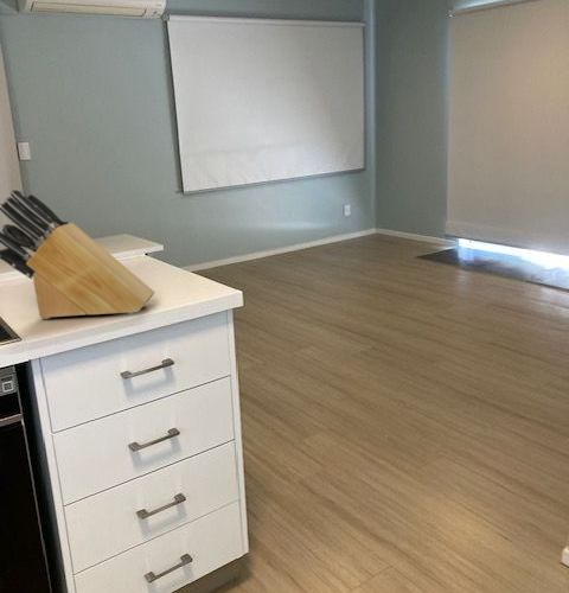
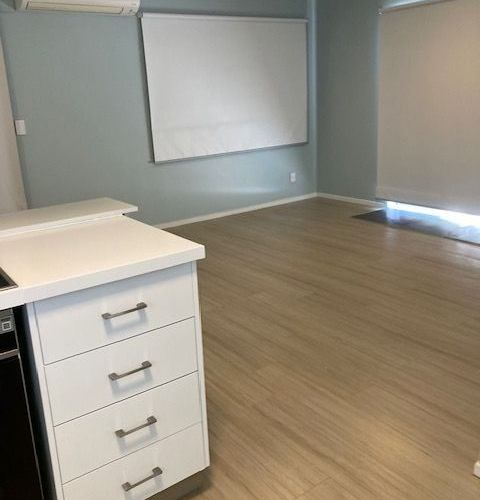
- knife block (72, 250)
